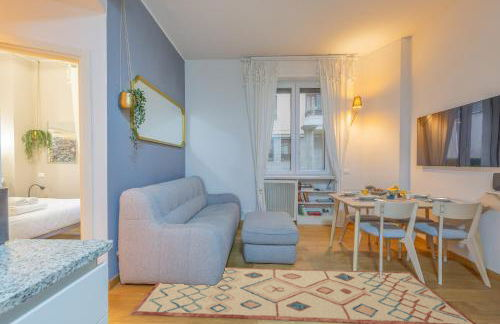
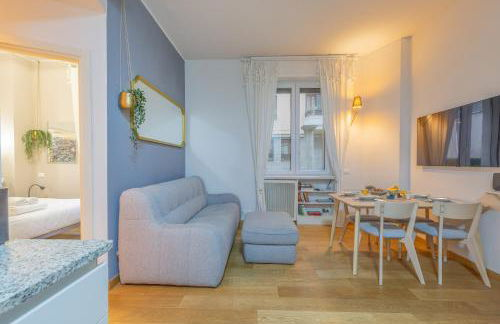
- rug (291, 290)
